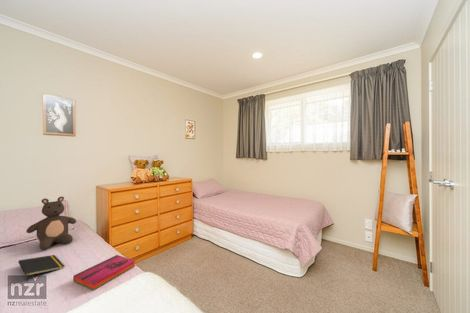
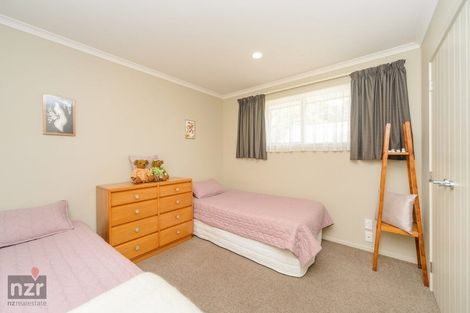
- notepad (41, 264)
- teddy bear (54, 220)
- hardback book (106, 270)
